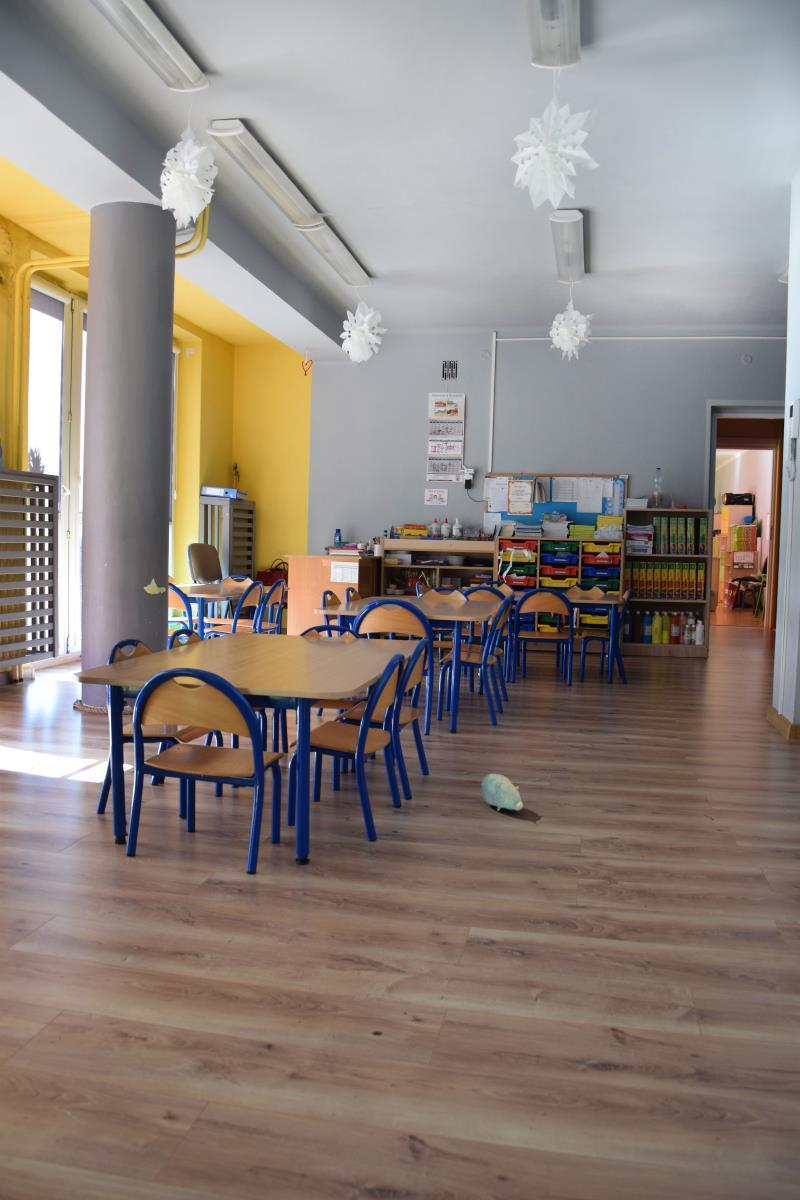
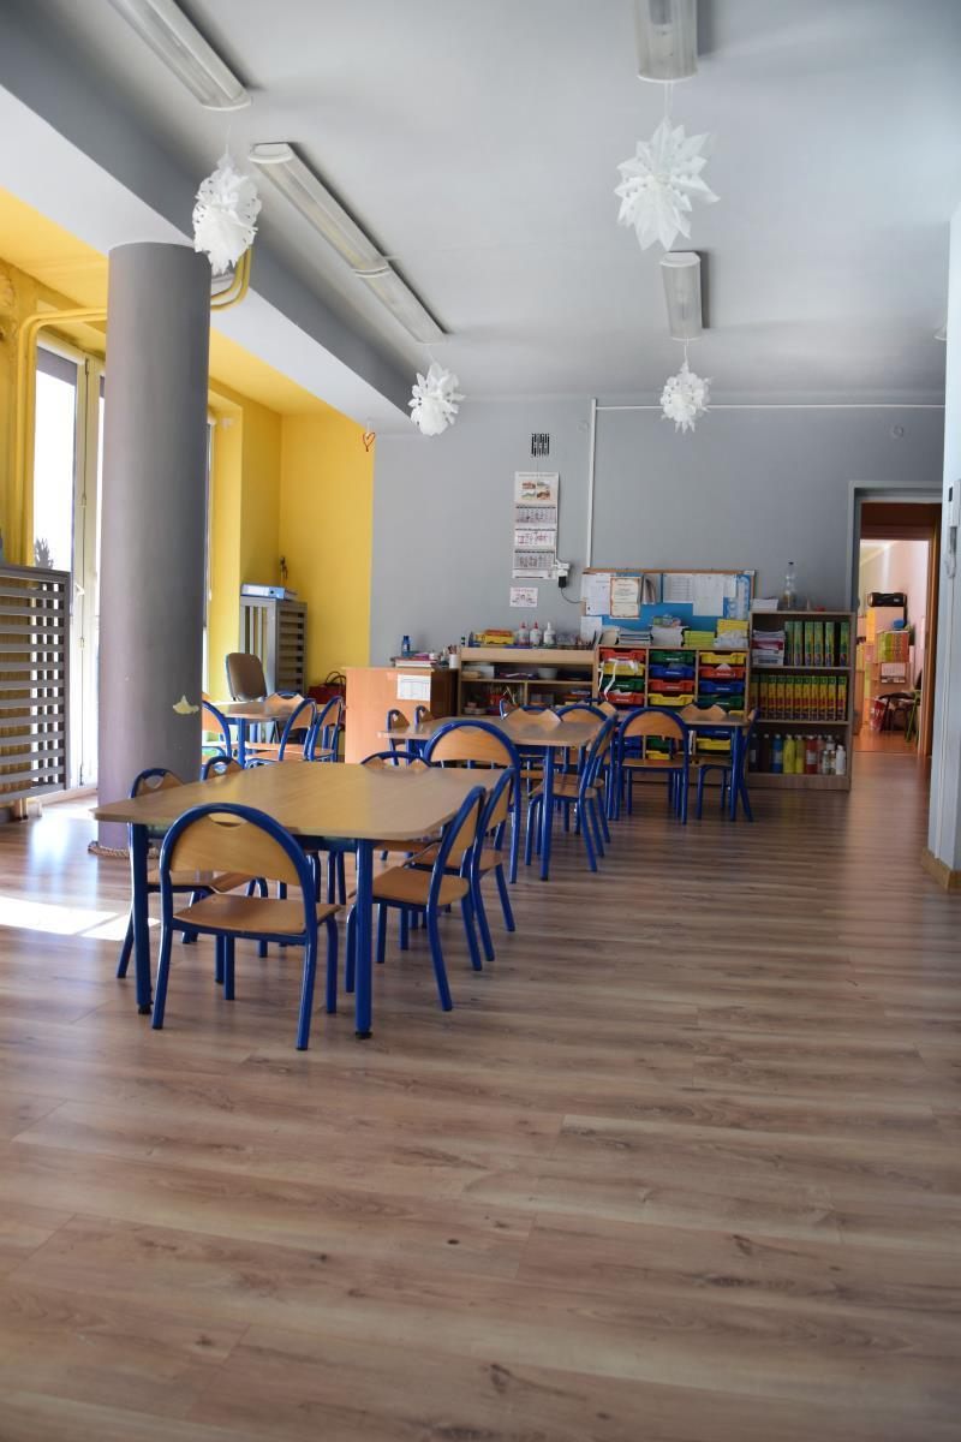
- plush toy (506, 792)
